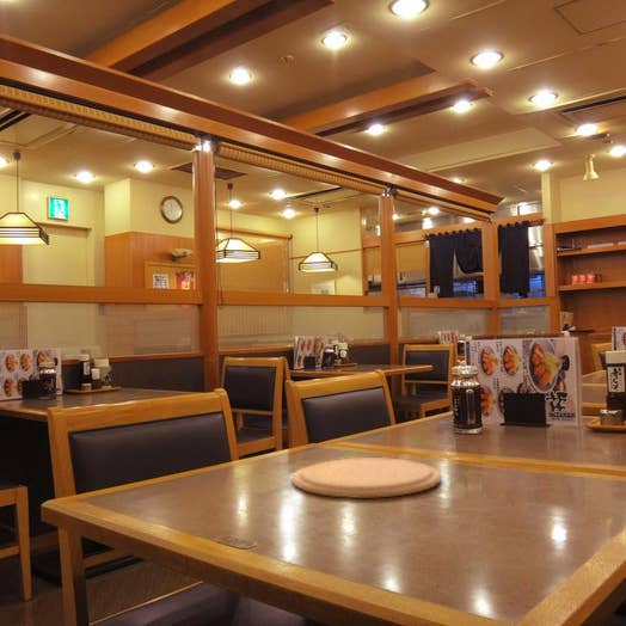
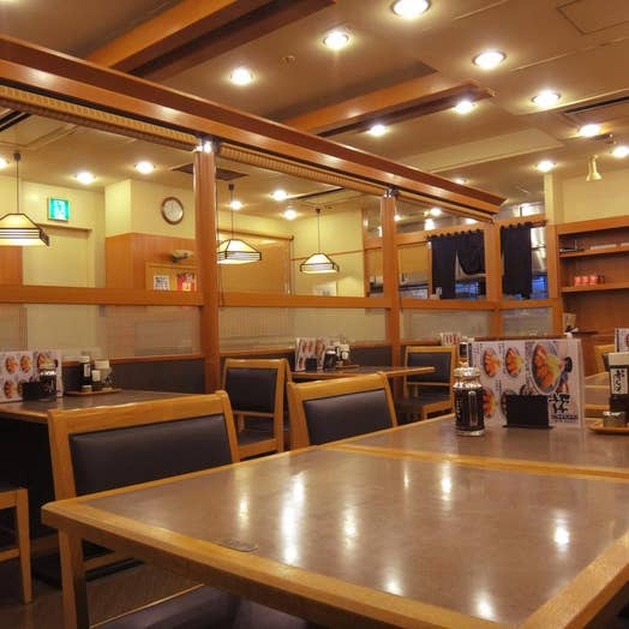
- plate (366, 474)
